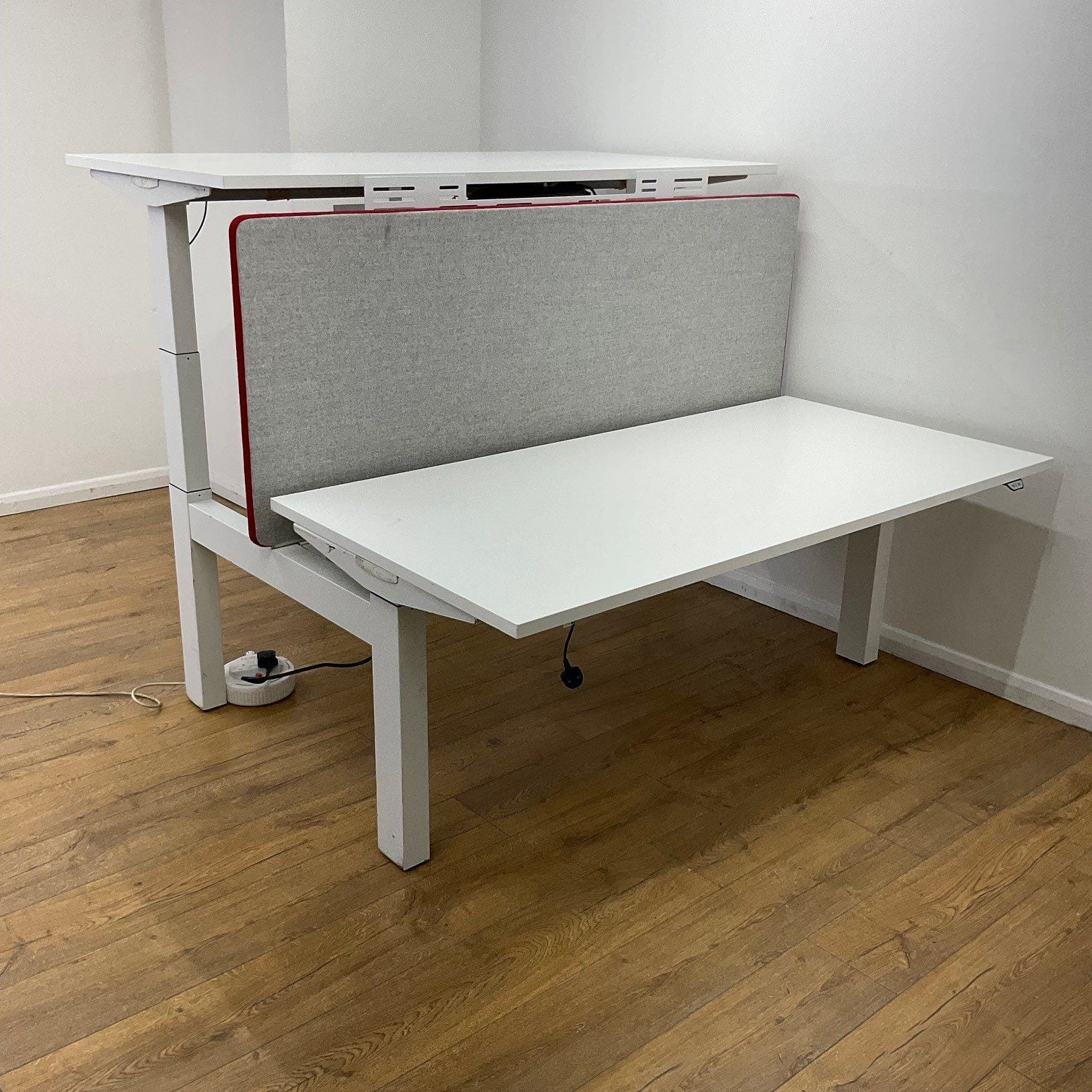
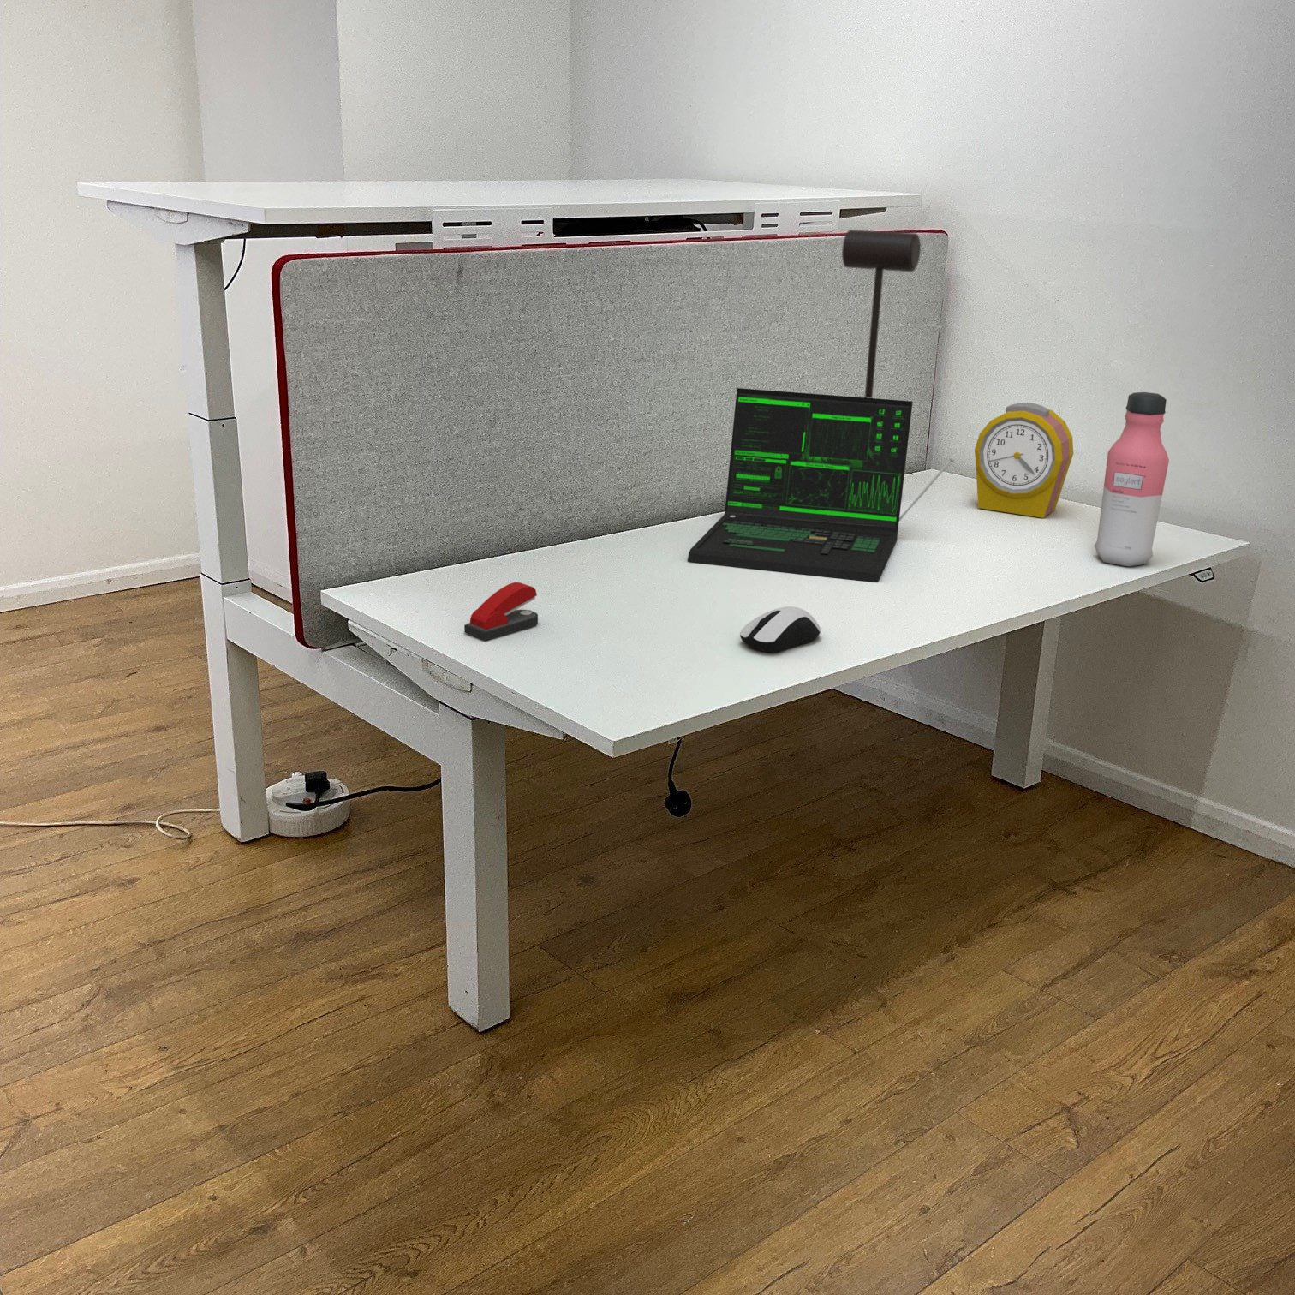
+ computer mouse (782, 624)
+ laptop (827, 480)
+ alarm clock (1022, 457)
+ water bottle (1134, 479)
+ desk lamp (870, 365)
+ stapler (504, 608)
